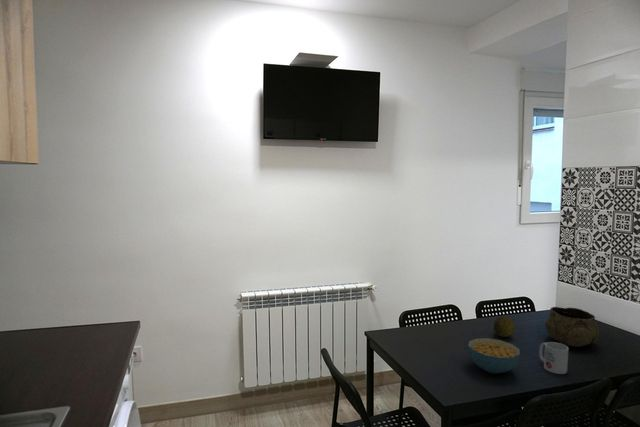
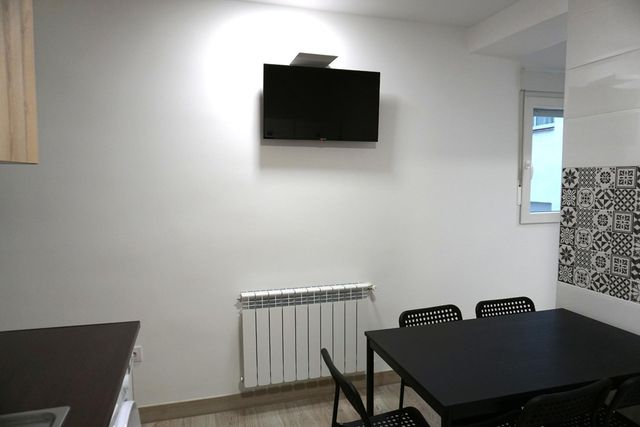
- mug (552, 355)
- decorative bowl (571, 327)
- cereal bowl (493, 358)
- fruit (503, 326)
